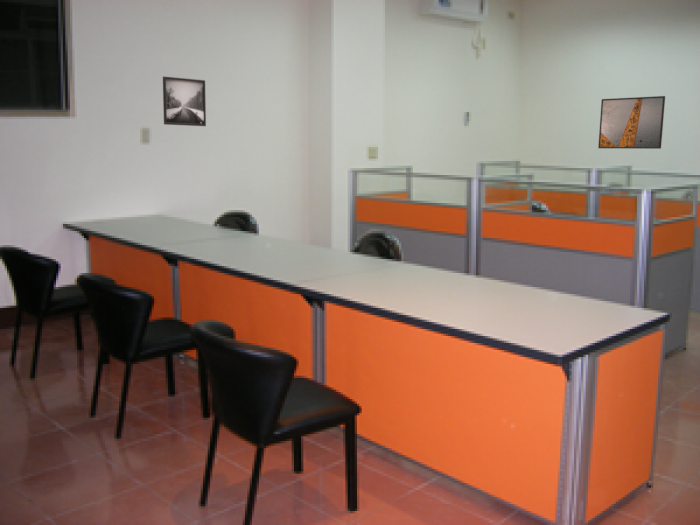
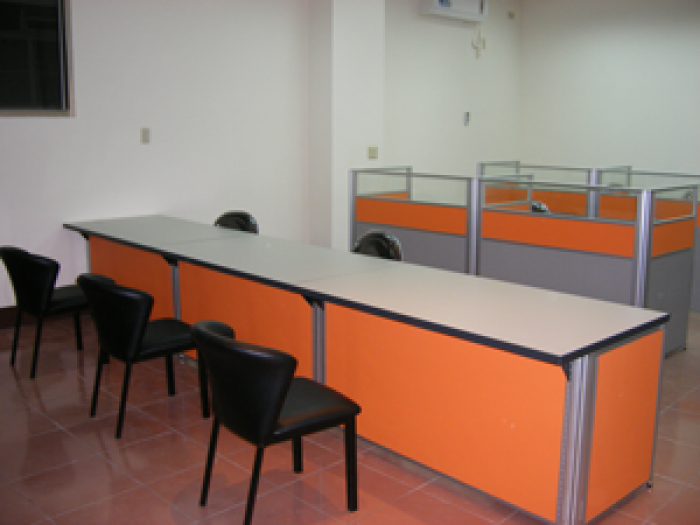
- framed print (184, 102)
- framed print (630, 123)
